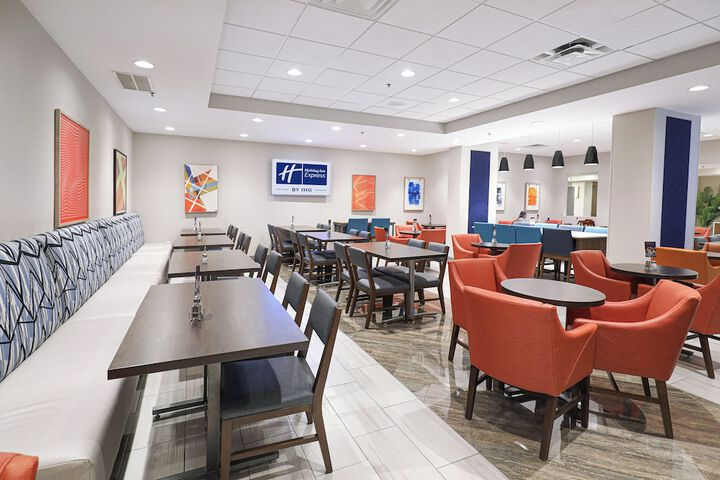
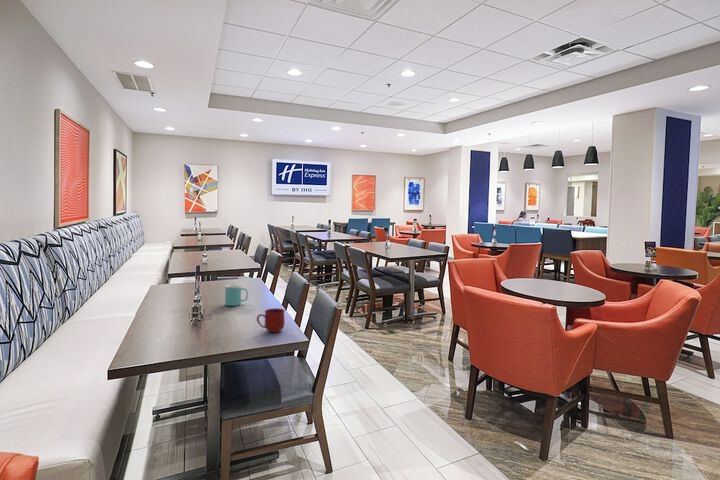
+ mug (236, 295)
+ mug (270, 320)
